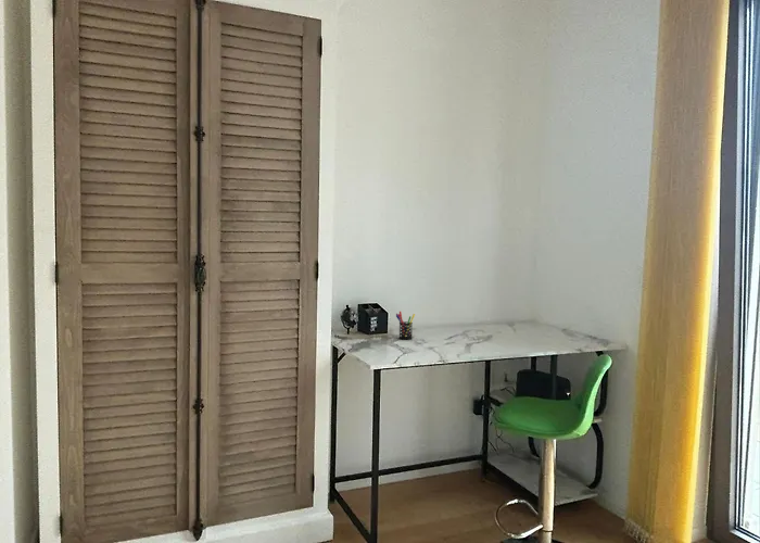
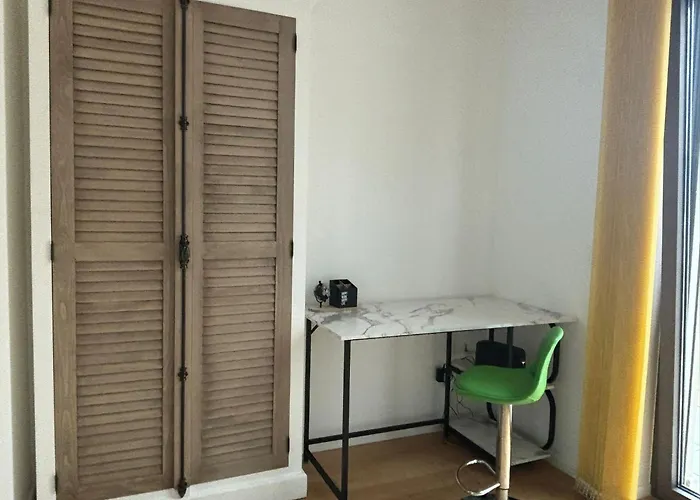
- pen holder (405, 325)
